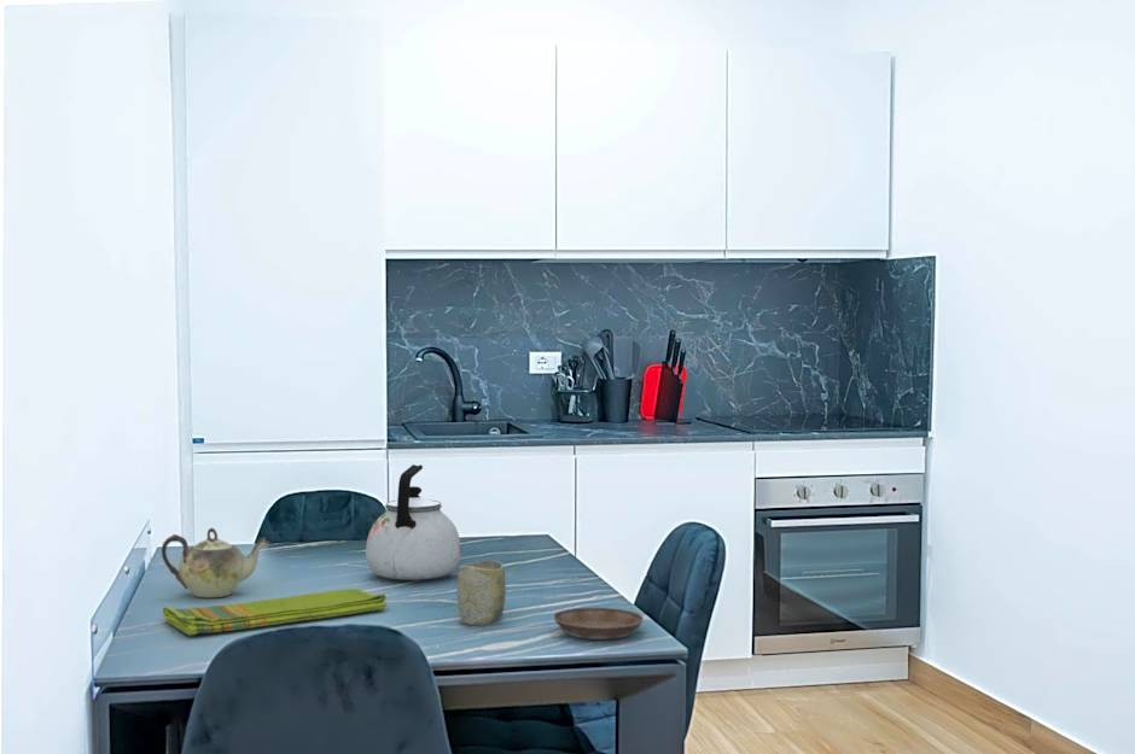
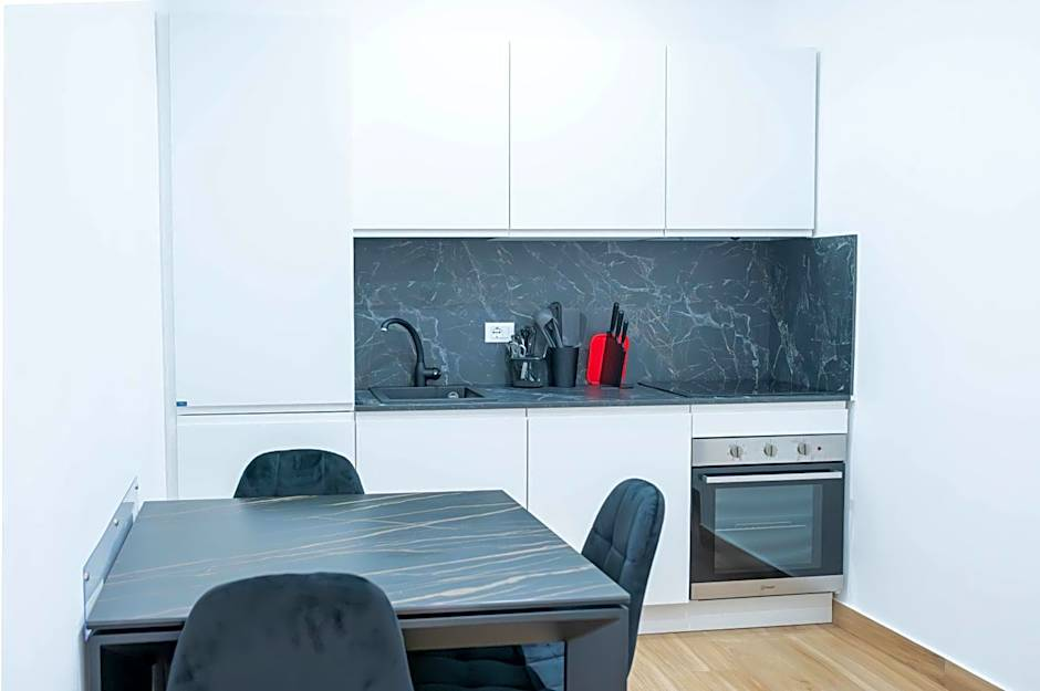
- cup (481, 591)
- teapot (217, 560)
- kettle (413, 520)
- dish towel (275, 606)
- saucer (598, 624)
